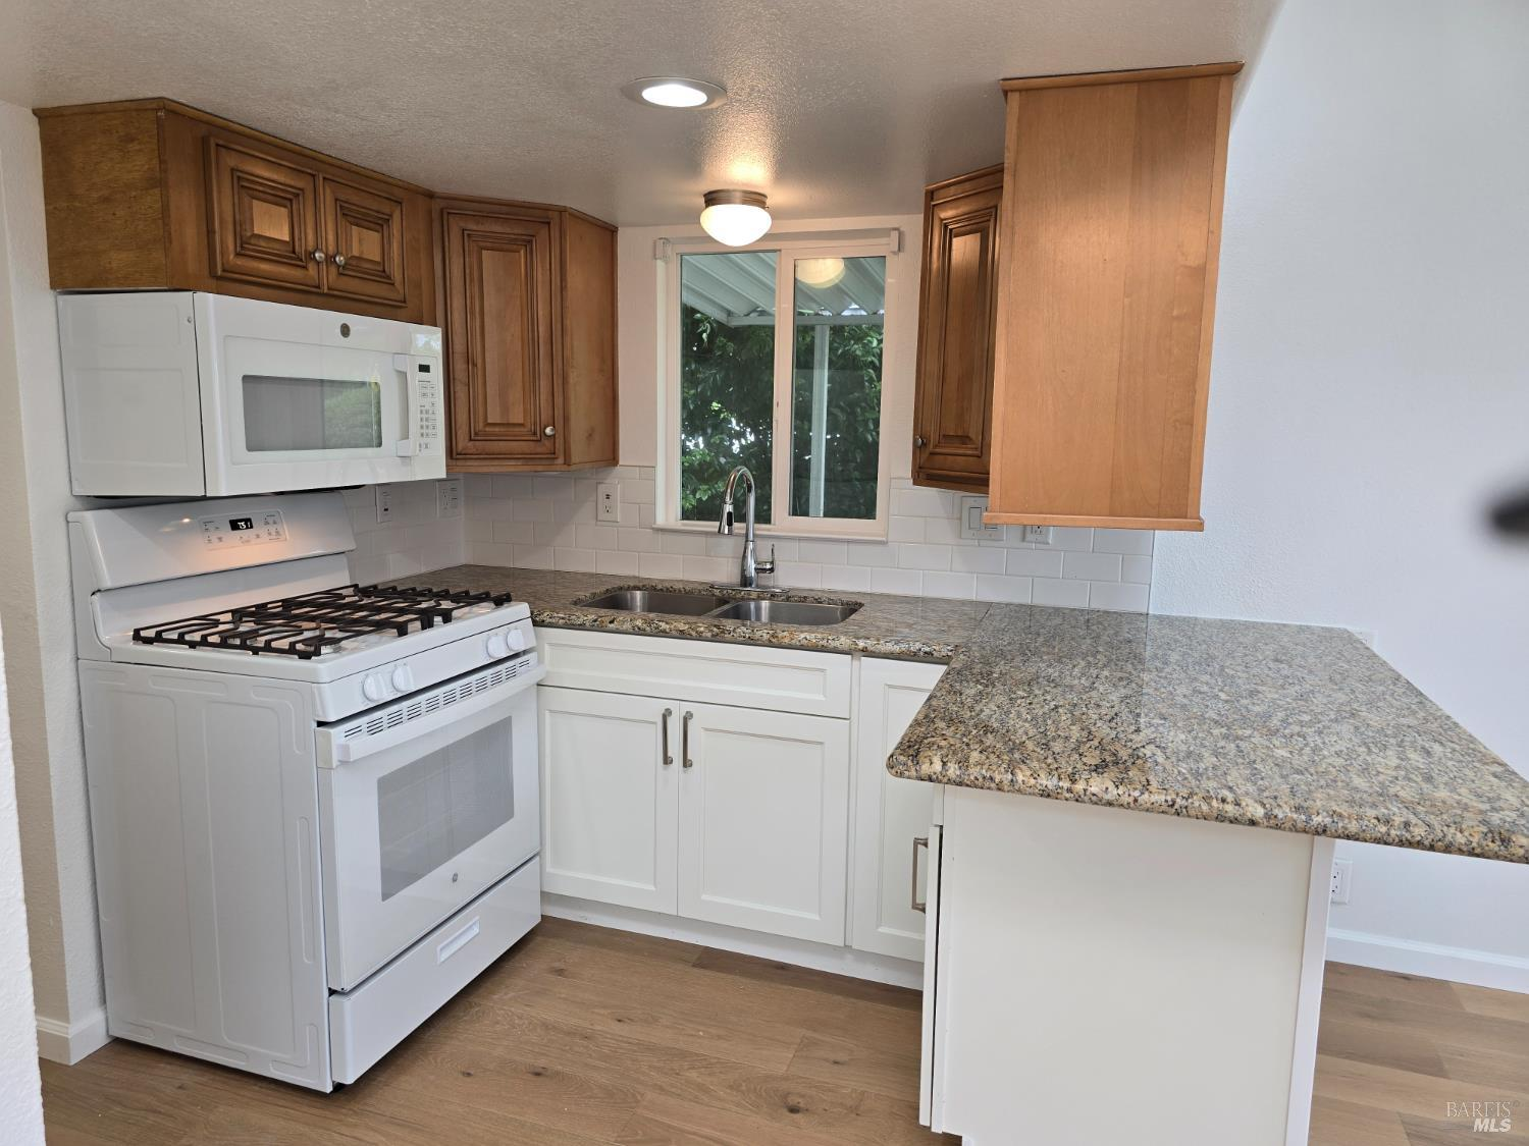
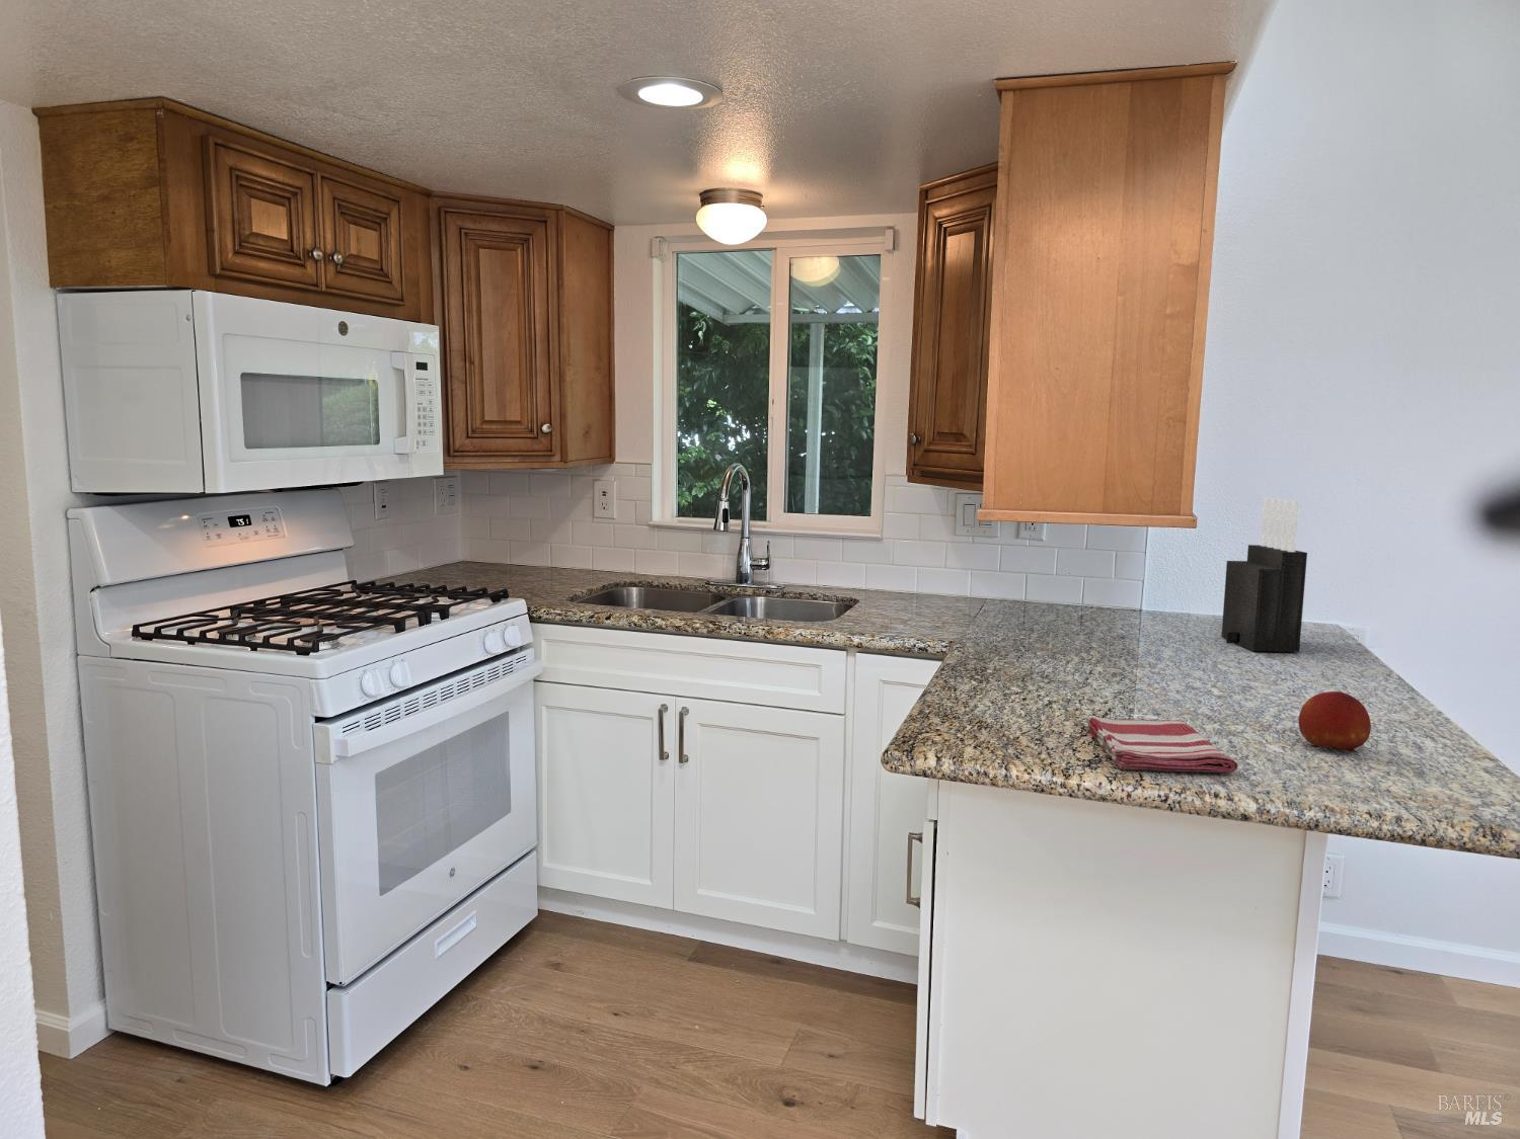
+ dish towel (1155, 741)
+ knife block (1259, 572)
+ fruit (1333, 719)
